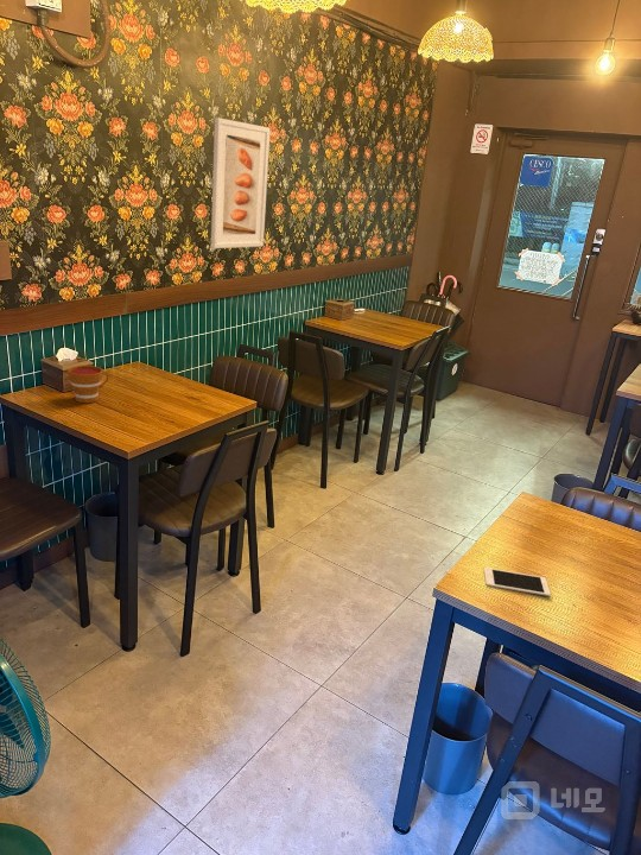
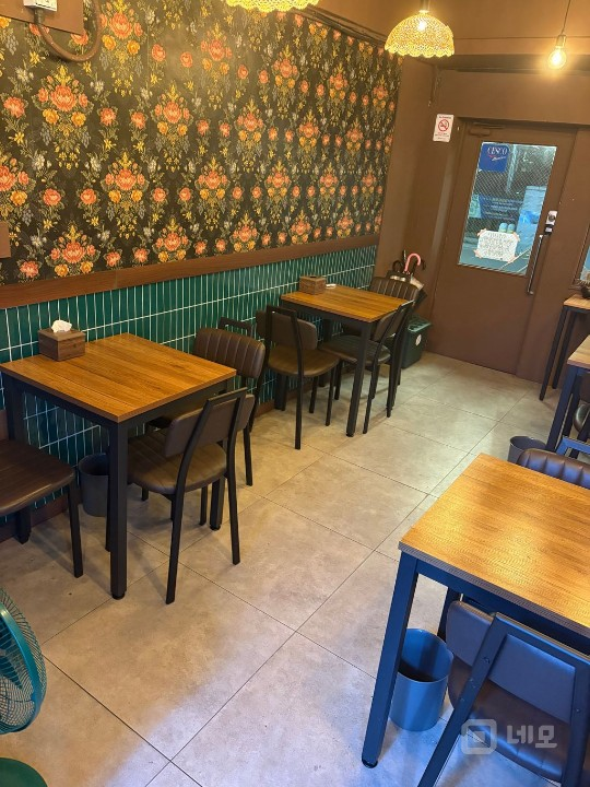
- cup (88, 384)
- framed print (240, 186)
- cell phone (515, 581)
